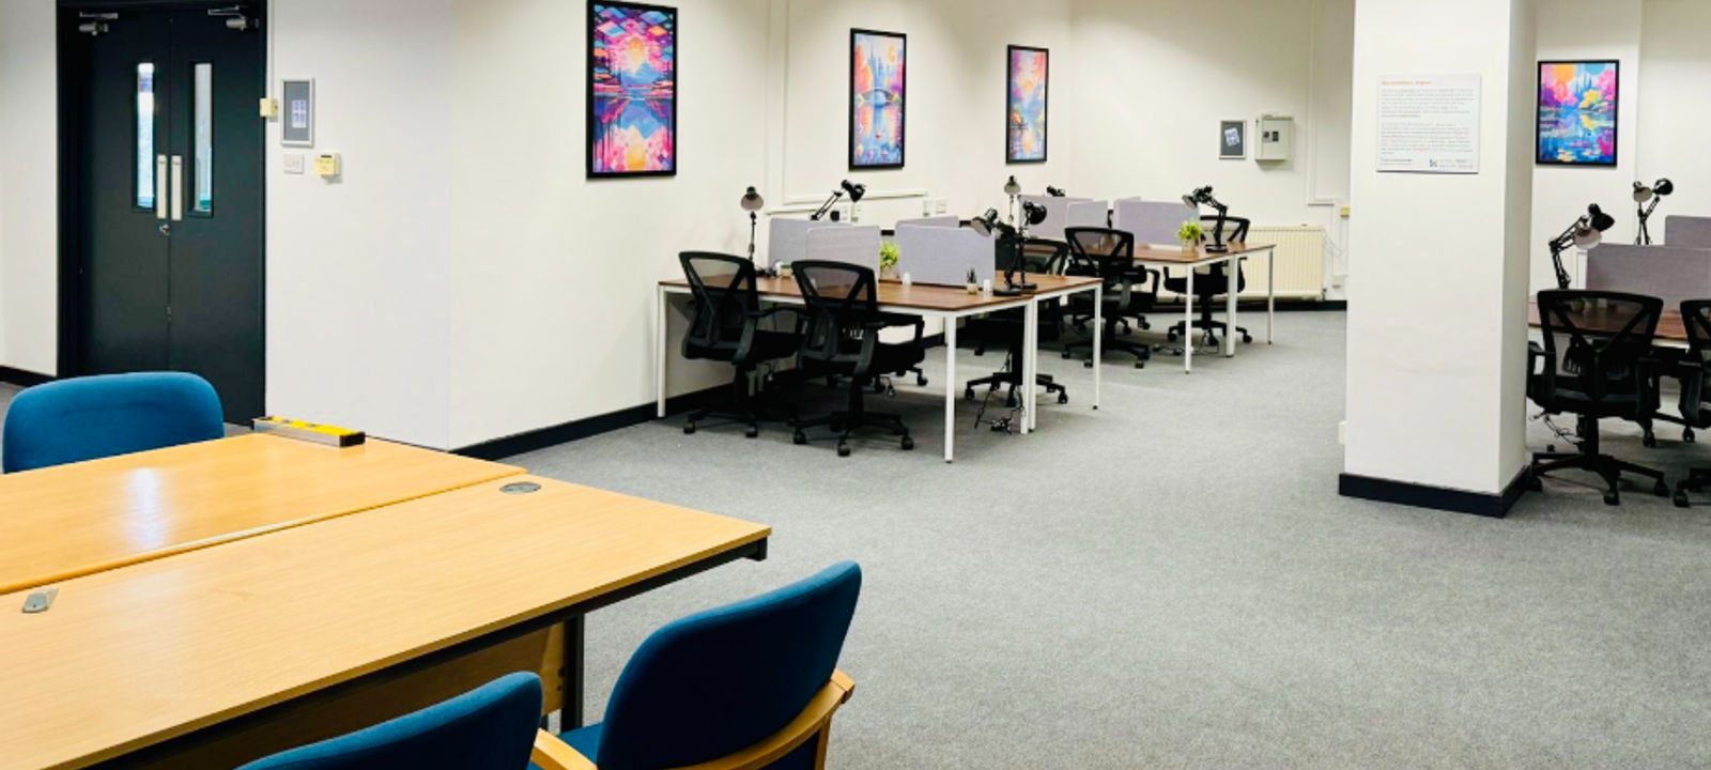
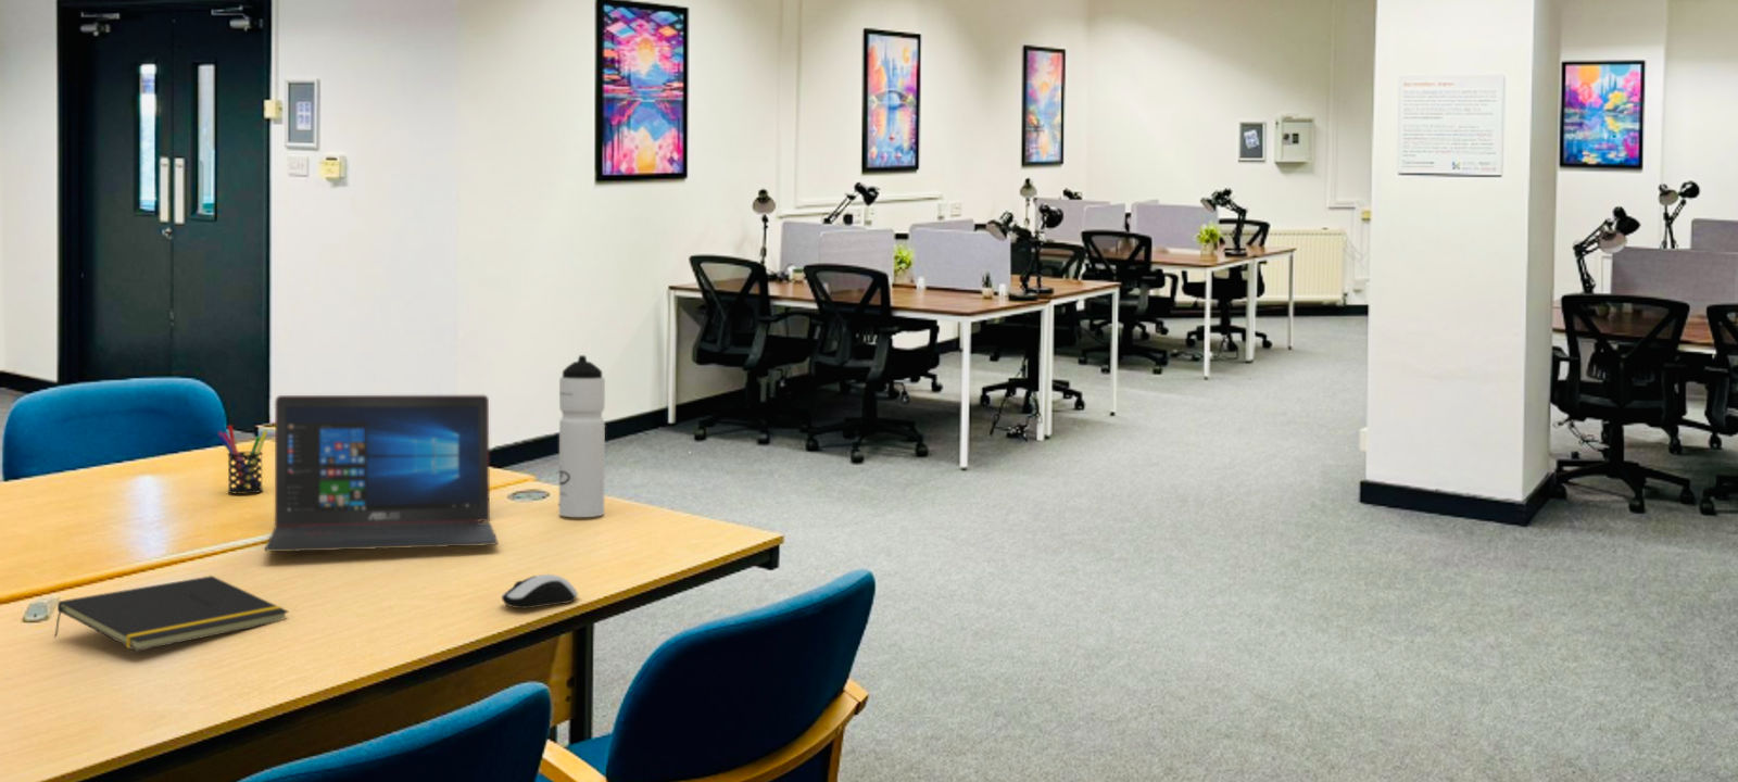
+ water bottle (581, 434)
+ notepad (176, 610)
+ computer mouse (540, 588)
+ laptop (384, 470)
+ pen holder (245, 459)
